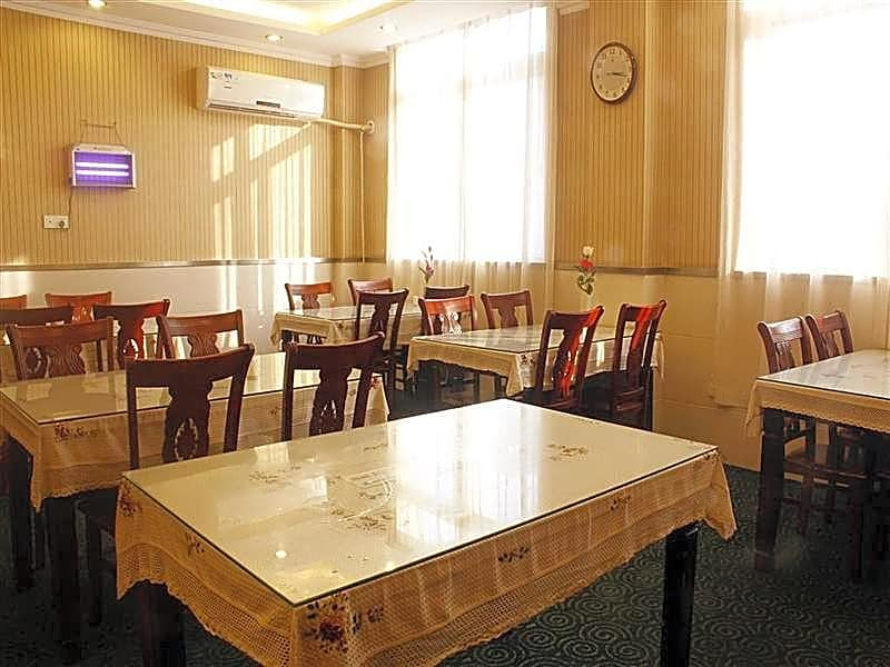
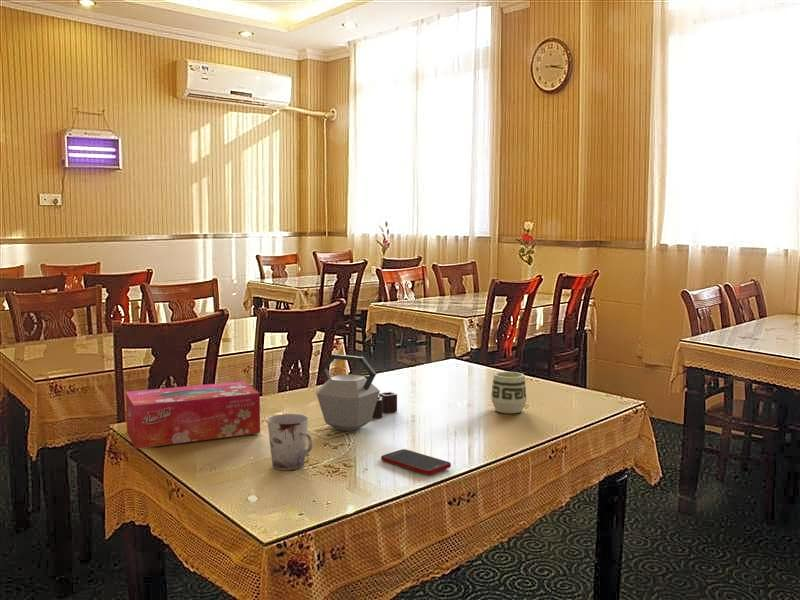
+ cell phone (415, 461)
+ tissue box (192, 412)
+ cup (293, 443)
+ cup (508, 392)
+ kettle (364, 386)
